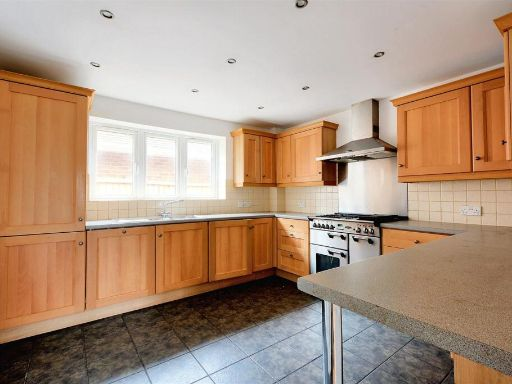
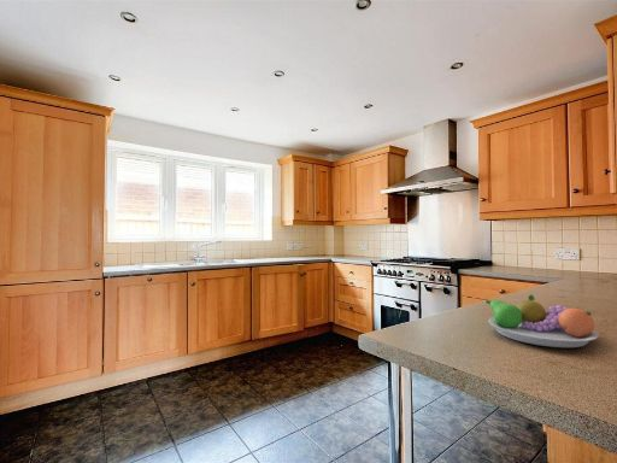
+ fruit bowl (535, 316)
